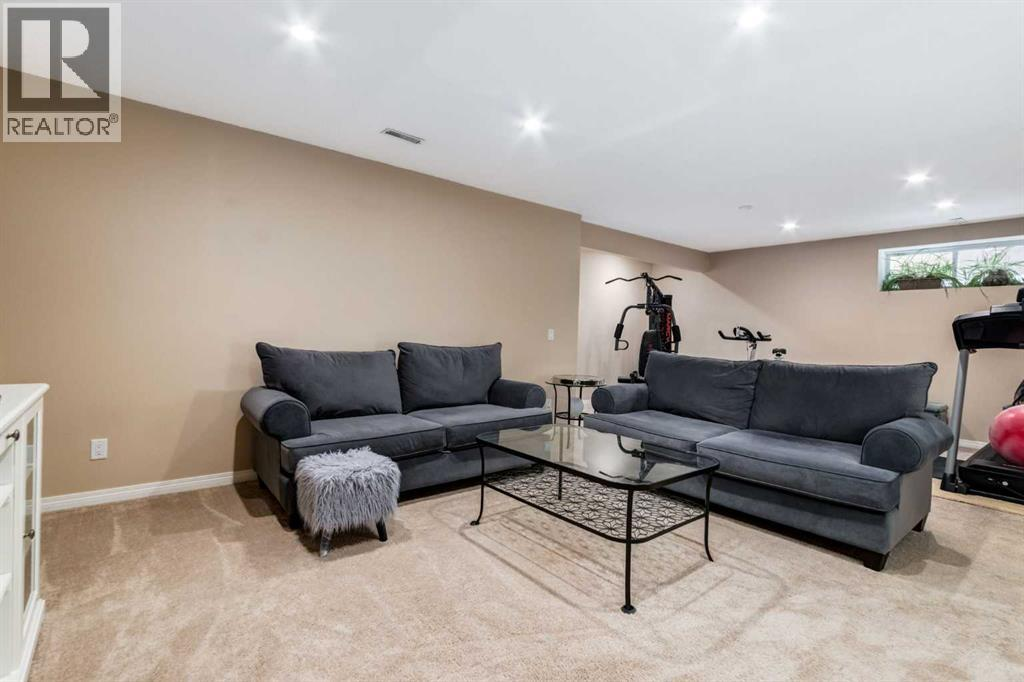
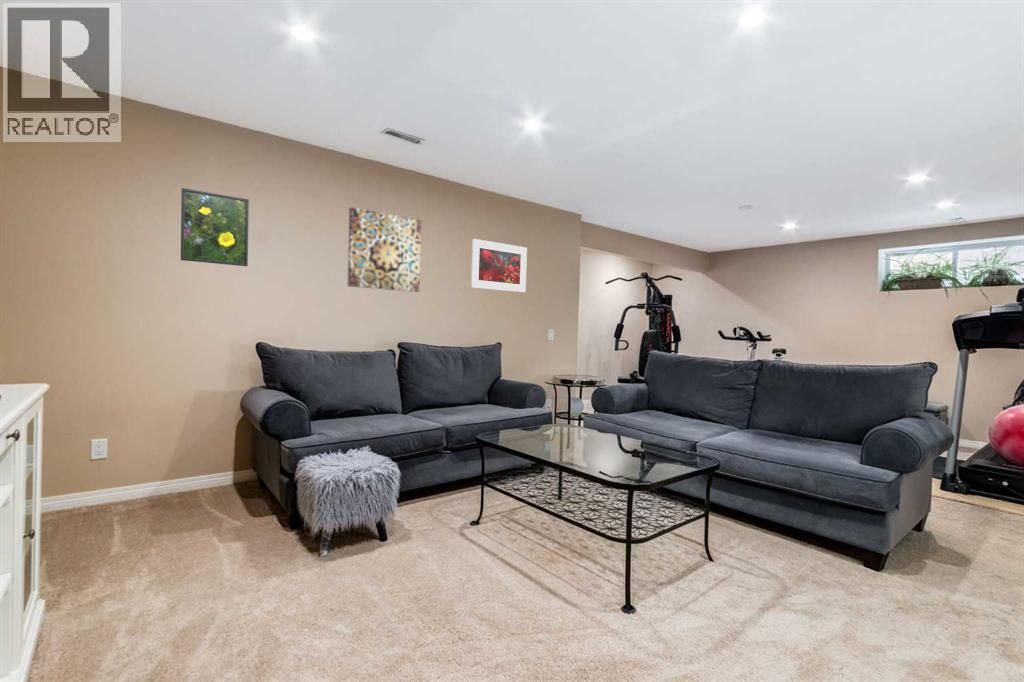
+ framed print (500, 266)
+ wall art (385, 251)
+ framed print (215, 228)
